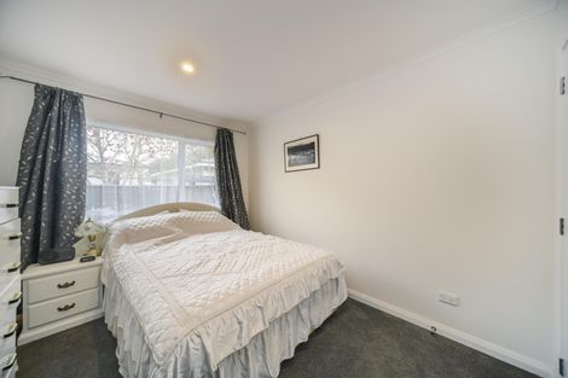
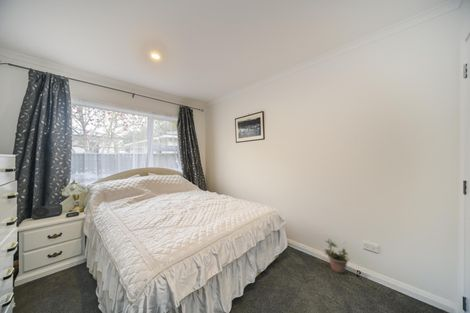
+ potted plant (336, 253)
